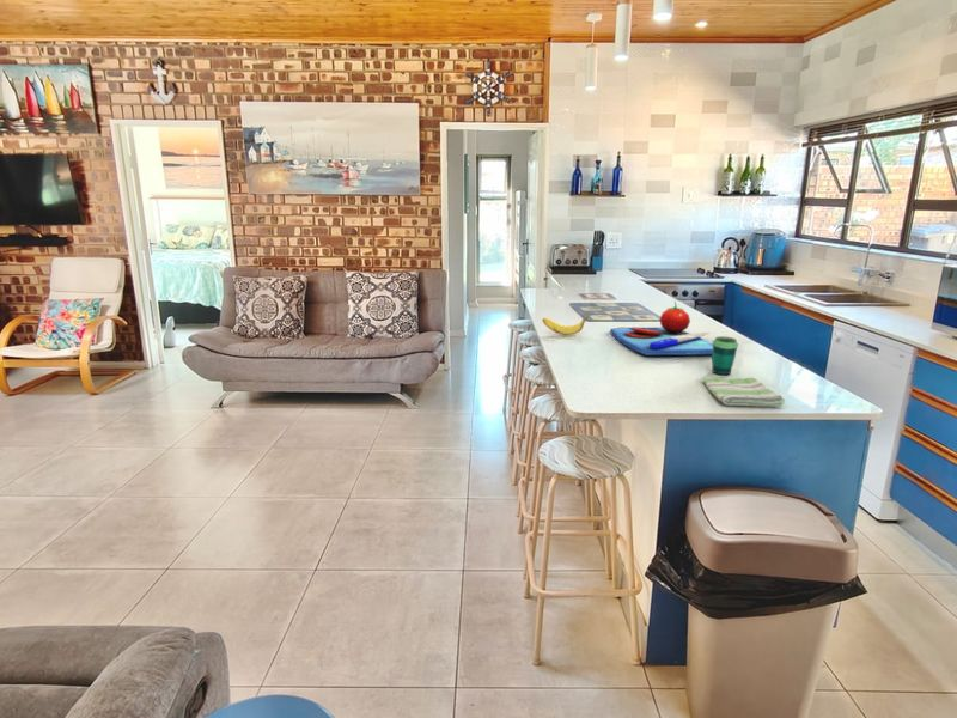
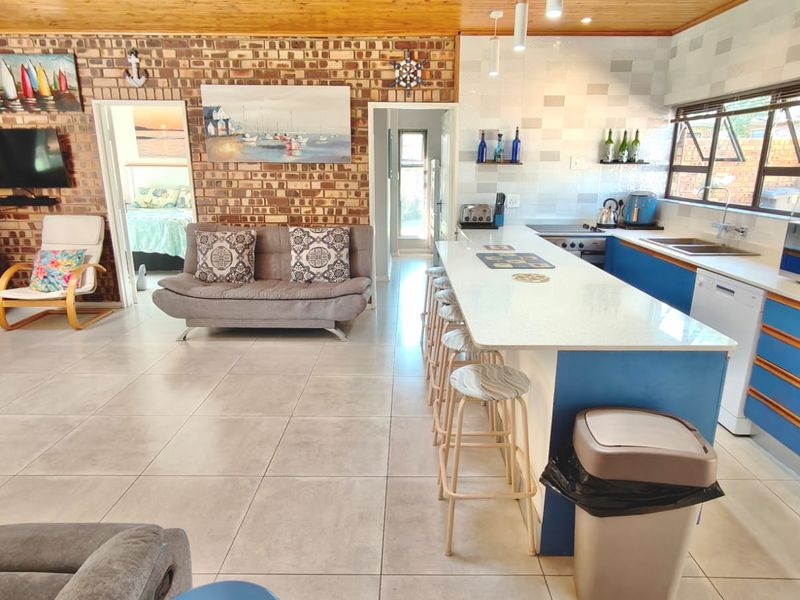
- dish towel (740, 389)
- chopping board (668, 323)
- cup (724, 355)
- banana (563, 325)
